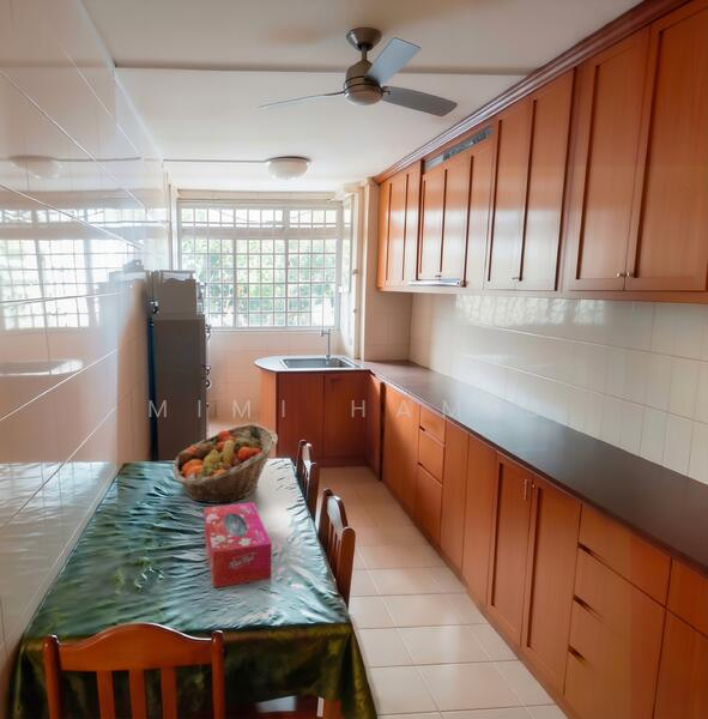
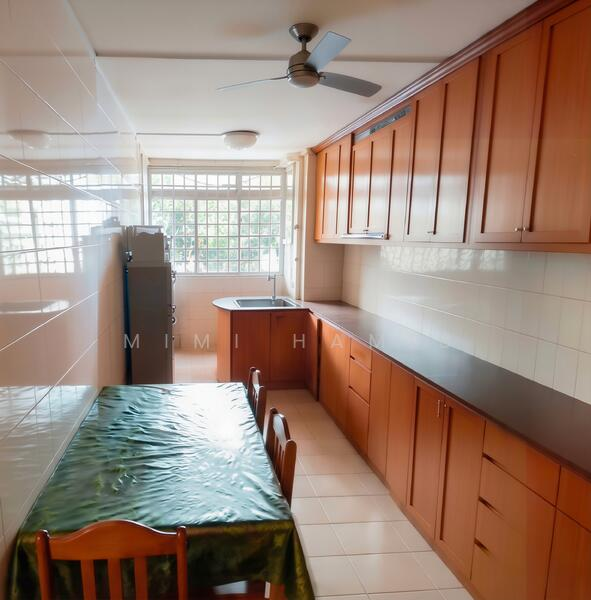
- tissue box (235, 540)
- fruit basket (225, 460)
